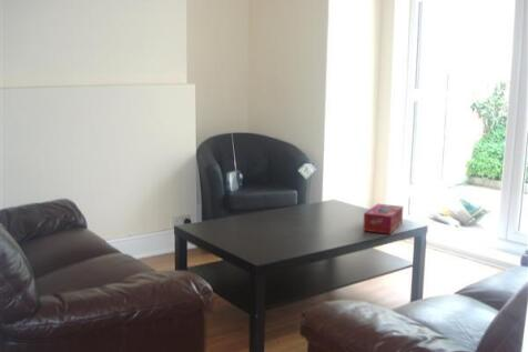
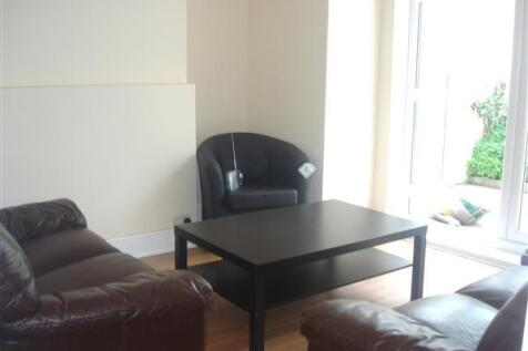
- tissue box (383, 218)
